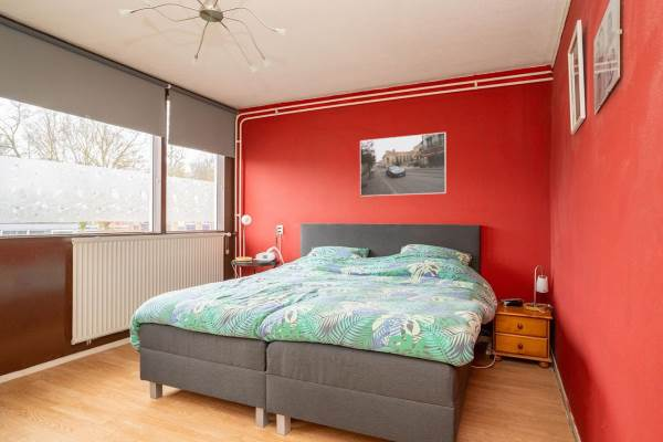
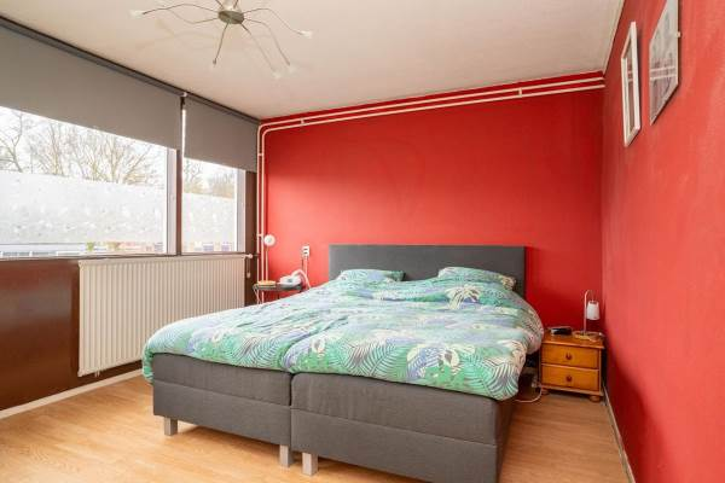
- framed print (401, 166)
